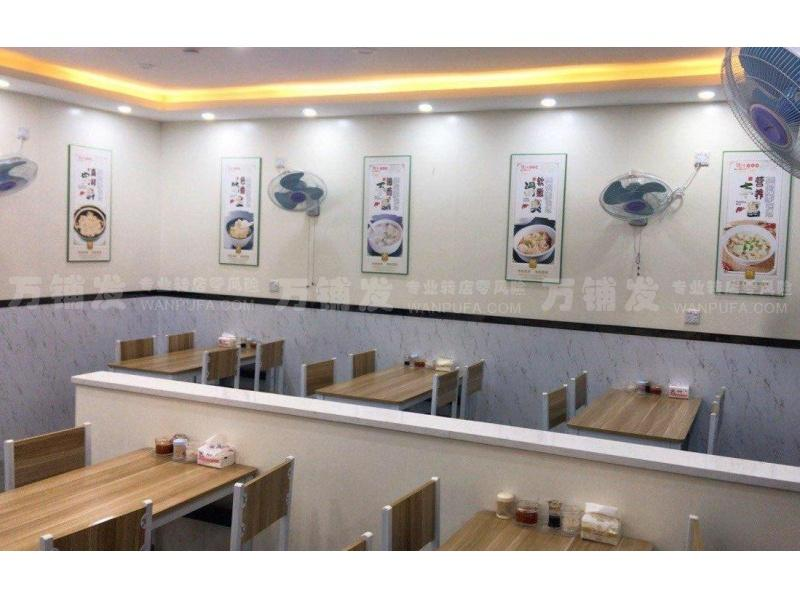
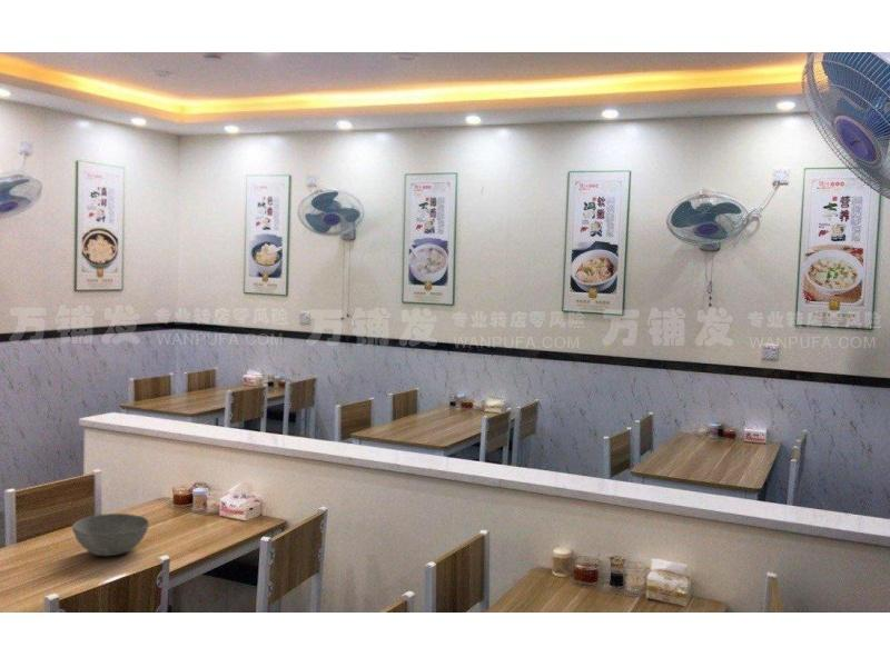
+ bowl (110, 537)
